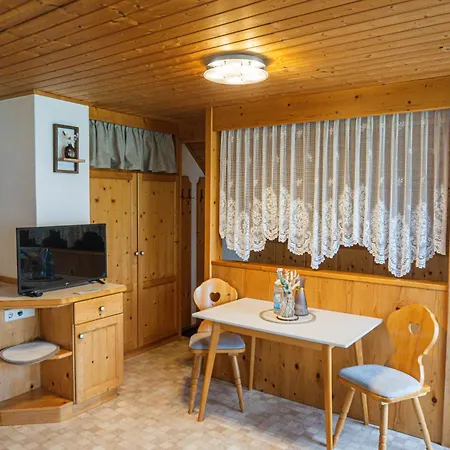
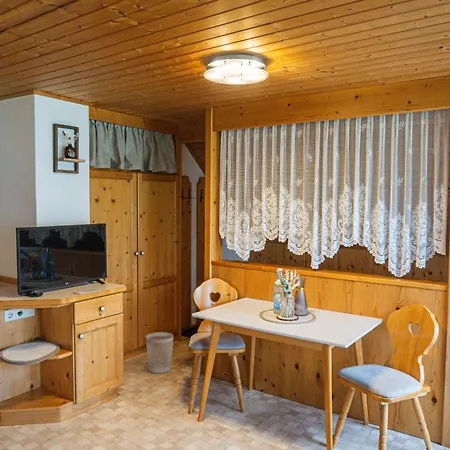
+ wastebasket (159, 352)
